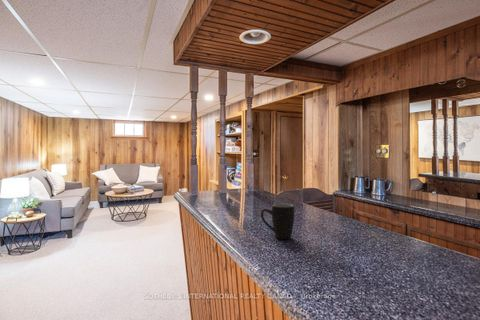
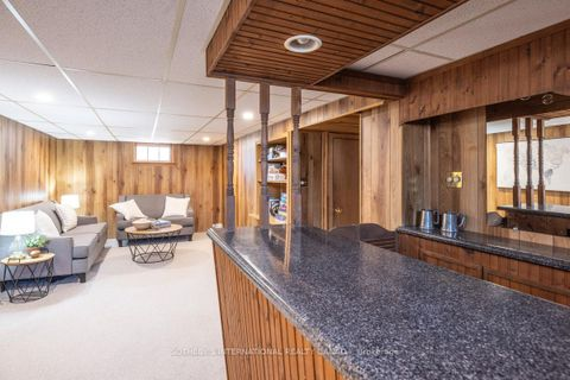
- mug (277, 221)
